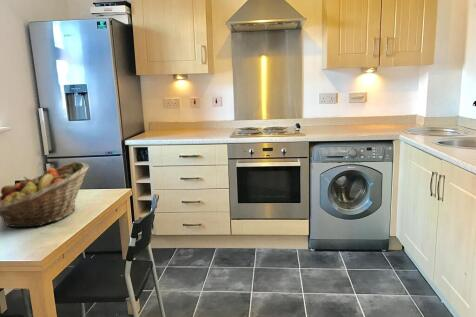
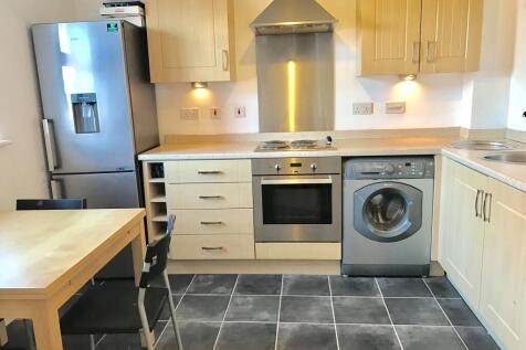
- fruit basket (43, 191)
